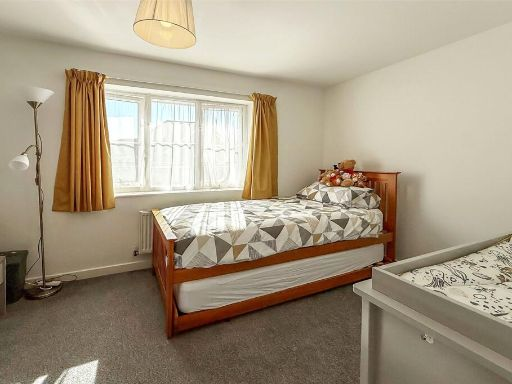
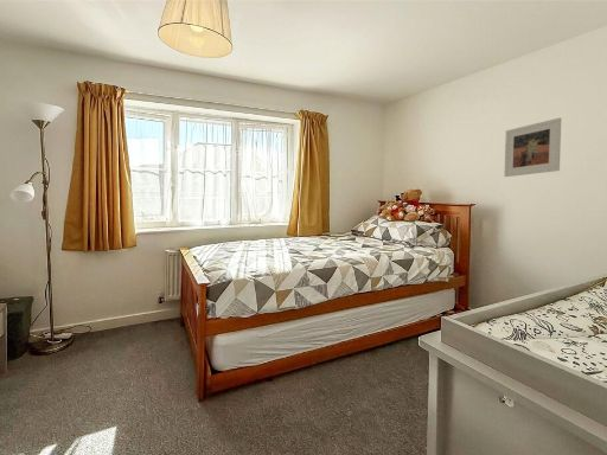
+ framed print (530, 149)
